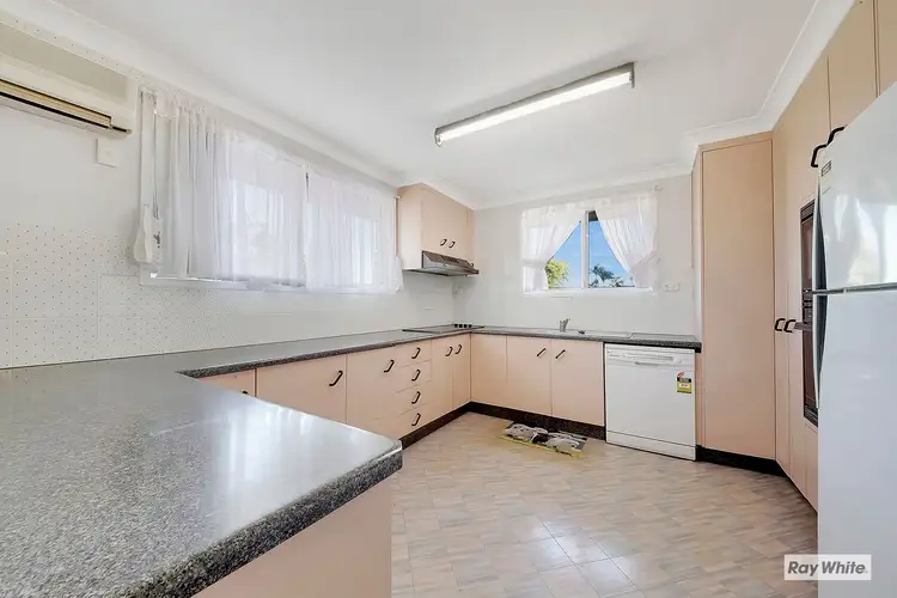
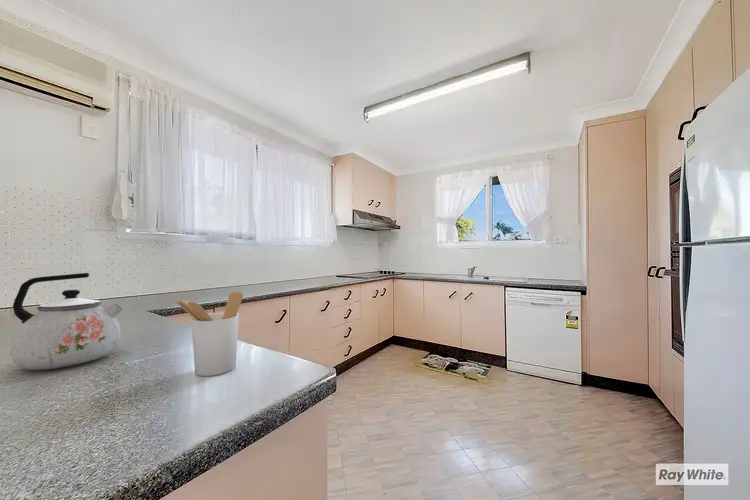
+ kettle (72, 316)
+ utensil holder (207, 332)
